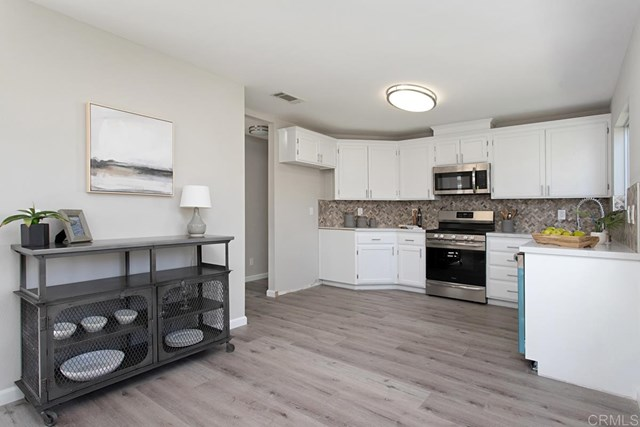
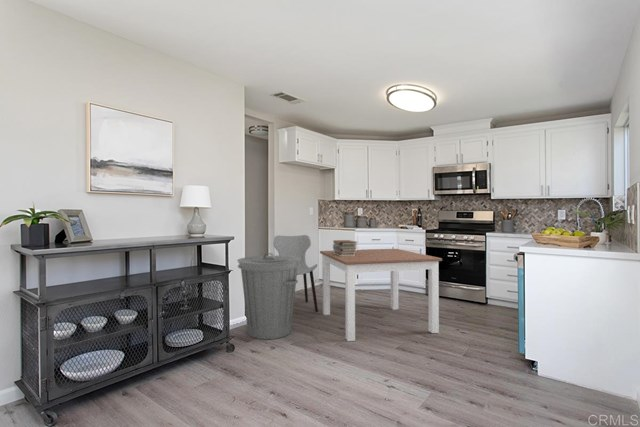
+ chair (297, 272)
+ book stack (344, 247)
+ dining table (391, 288)
+ trash can (269, 292)
